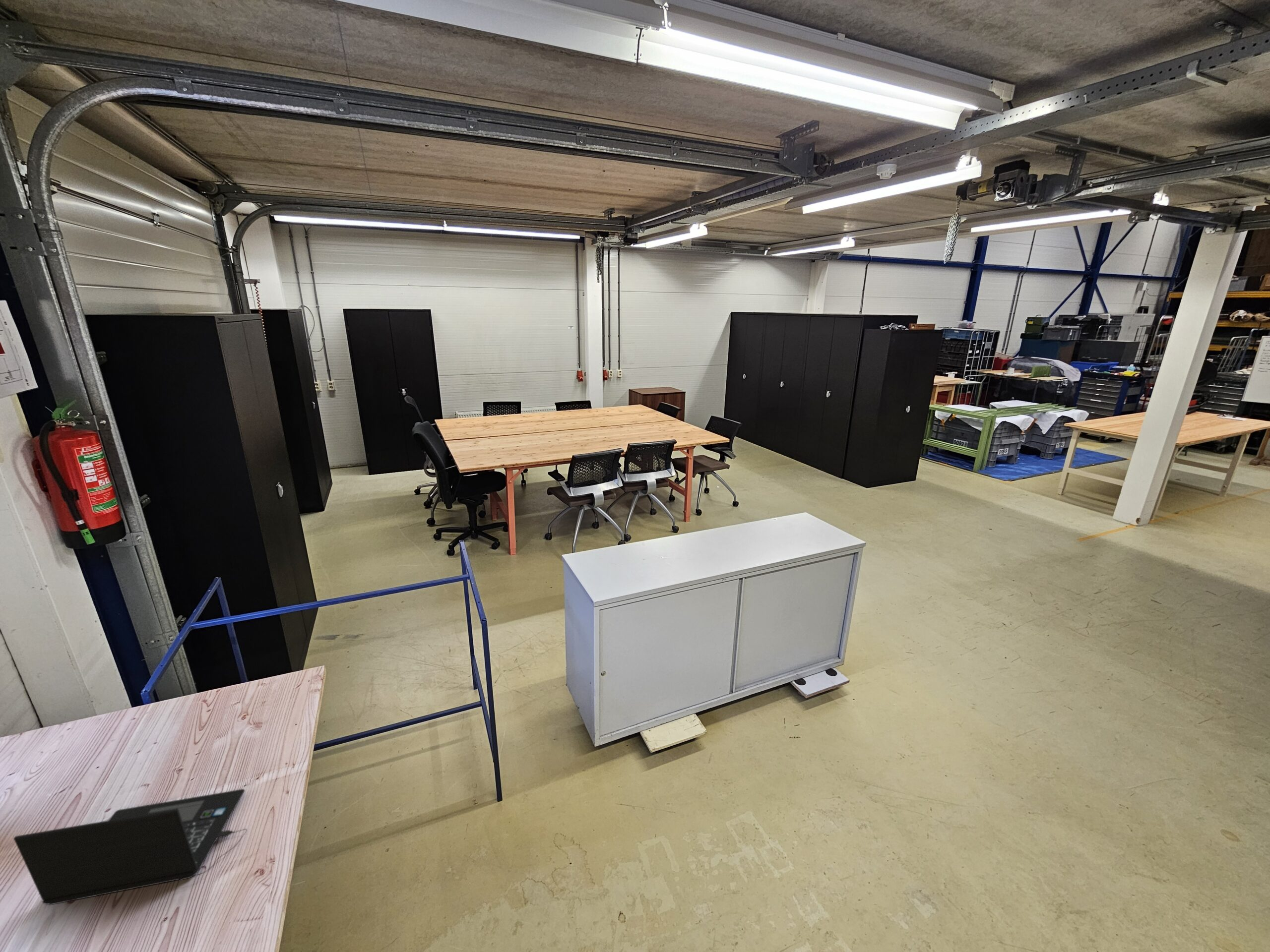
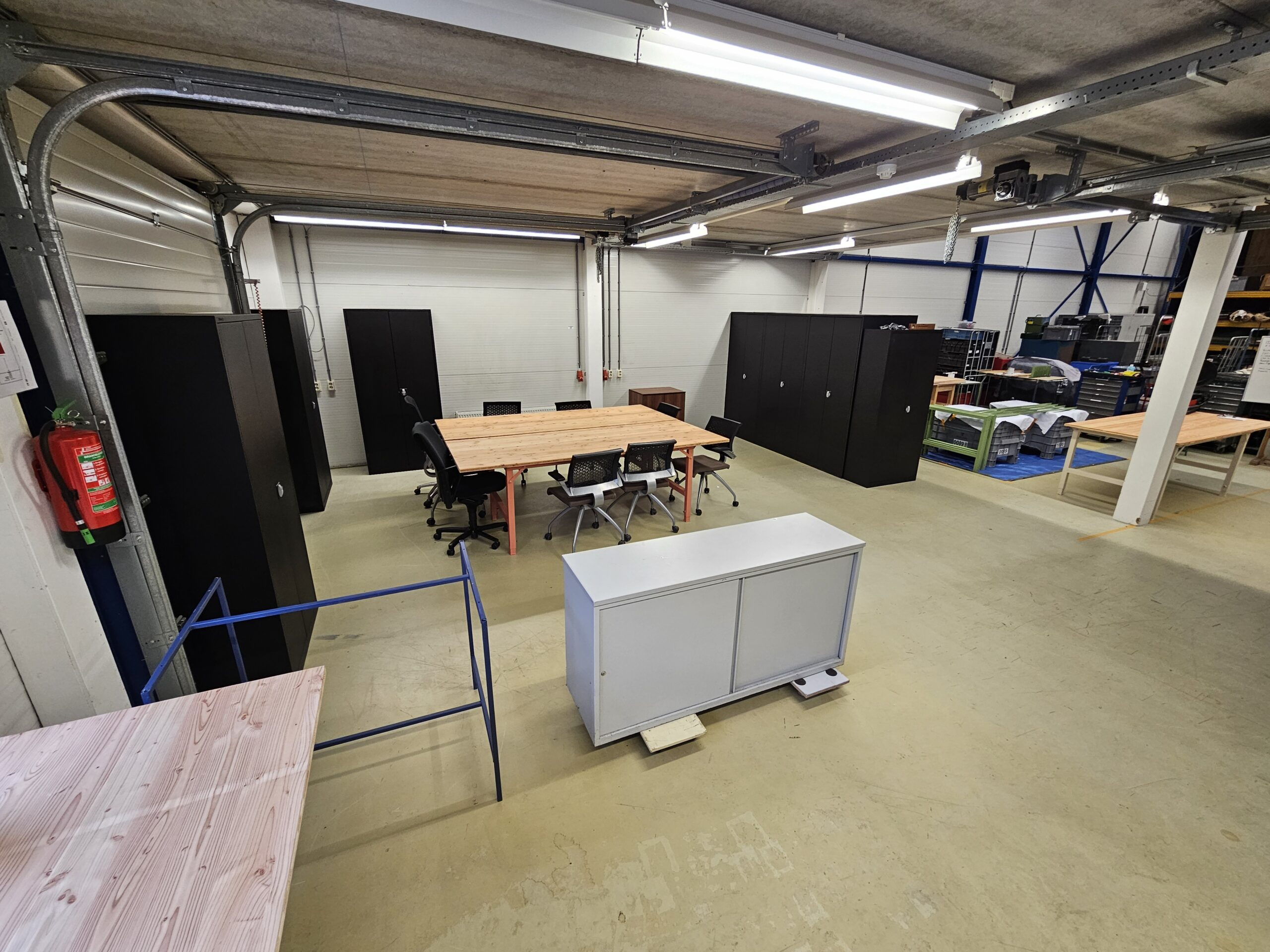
- laptop (157, 813)
